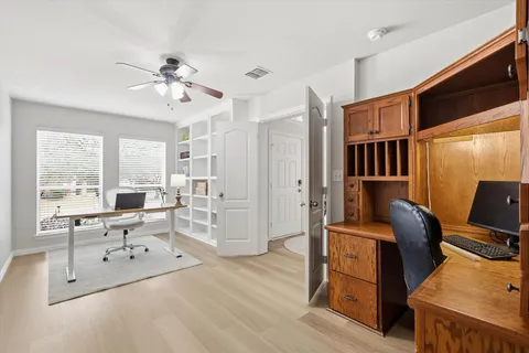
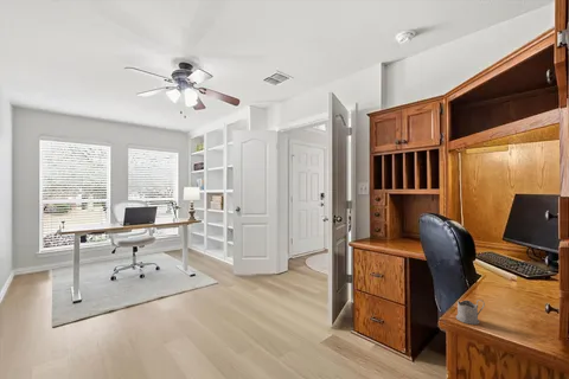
+ tea glass holder (469, 306)
